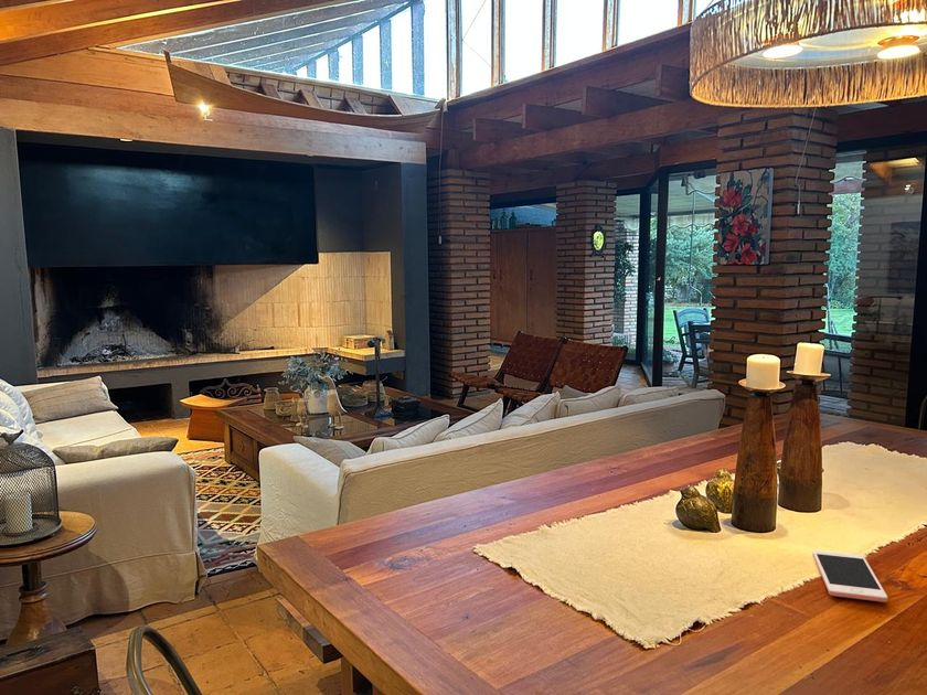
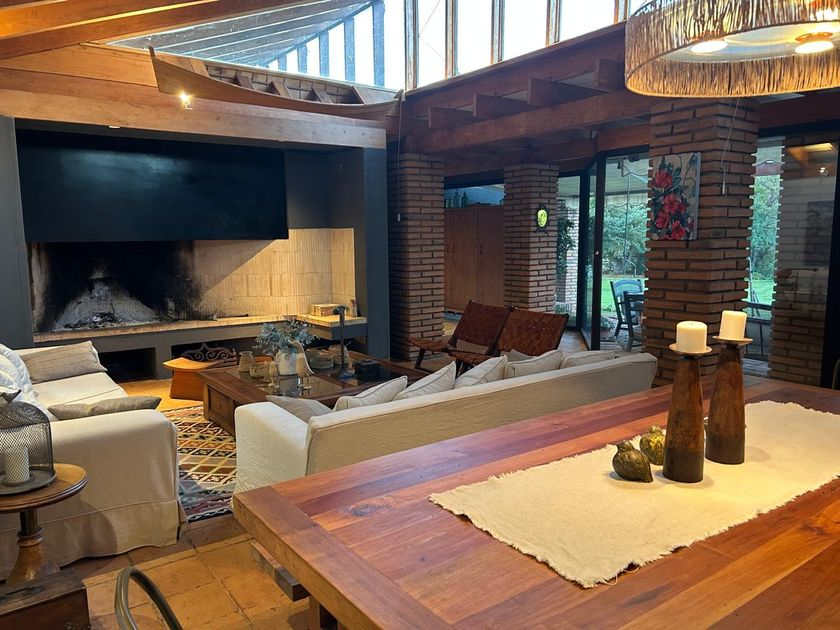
- cell phone (846, 574)
